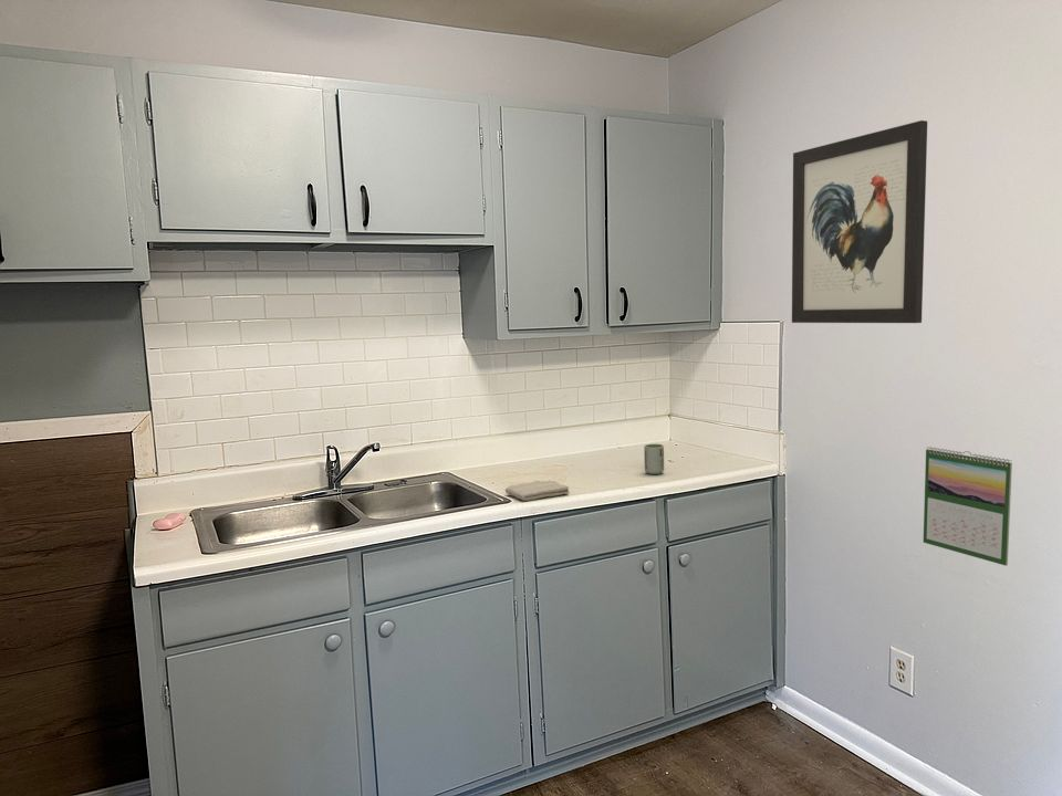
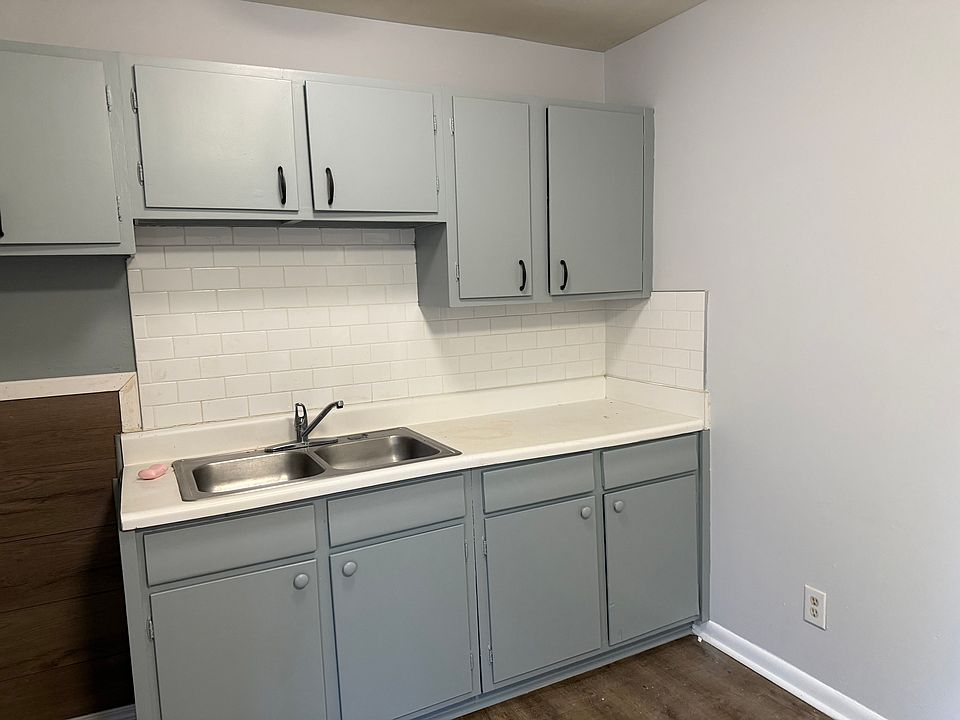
- calendar (965, 502)
- wall art (852, 231)
- cup (654, 459)
- washcloth (538, 489)
